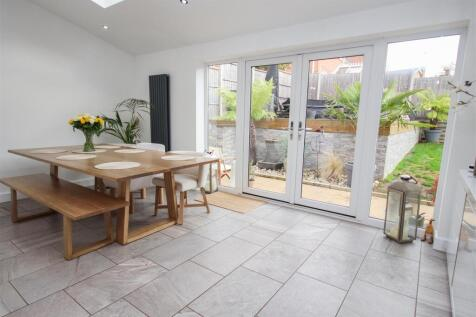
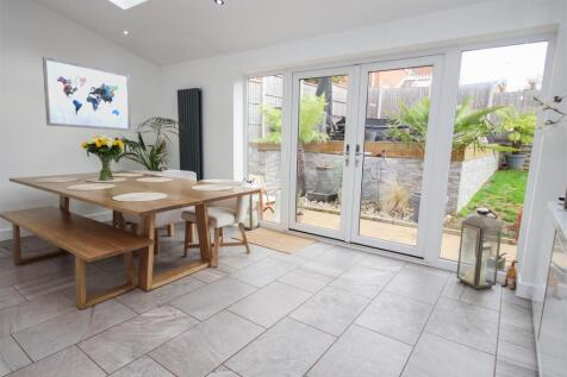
+ wall art (92, 98)
